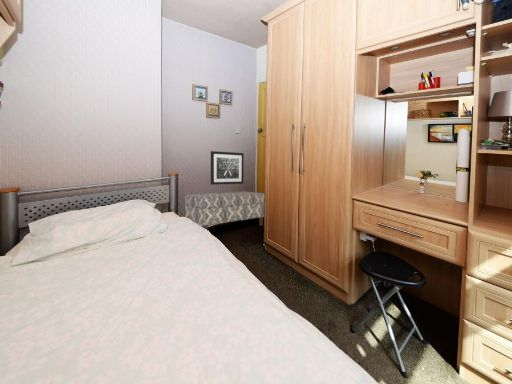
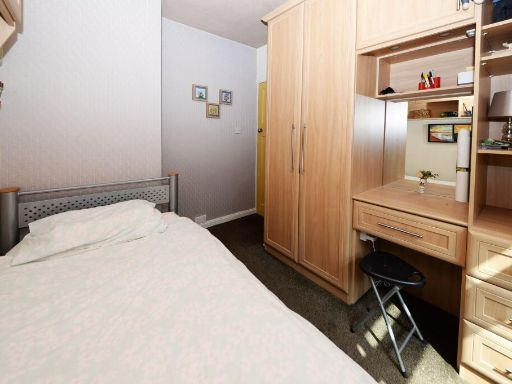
- wall art (227, 168)
- bench (226, 211)
